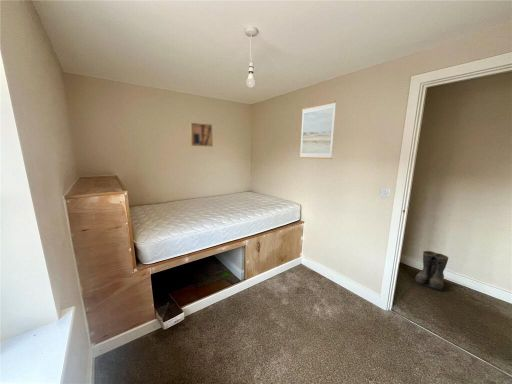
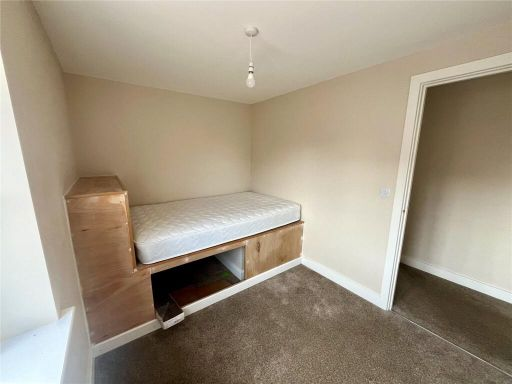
- wall art (316, 132)
- wall art (201, 135)
- boots (431, 268)
